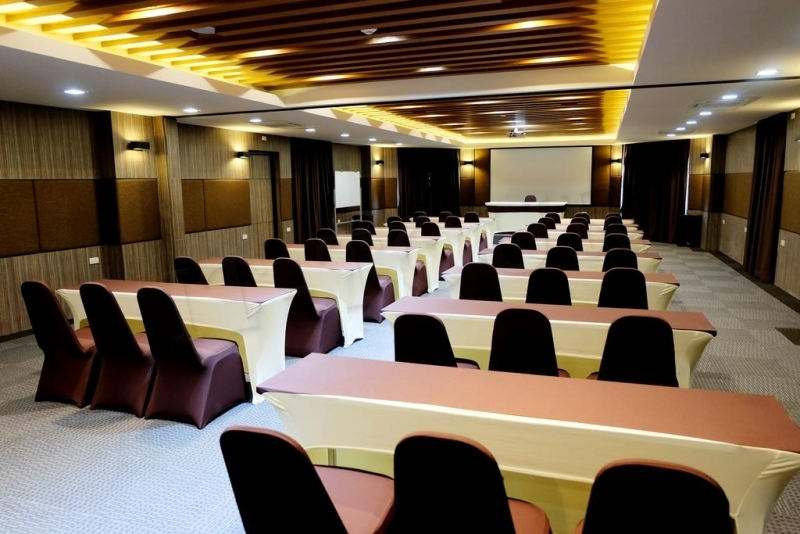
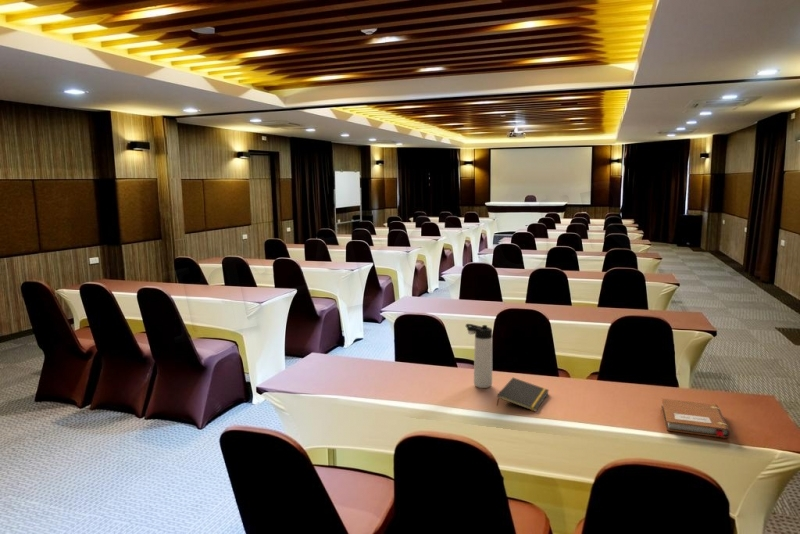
+ notebook (693, 417)
+ notepad (523, 393)
+ thermos bottle (478, 355)
